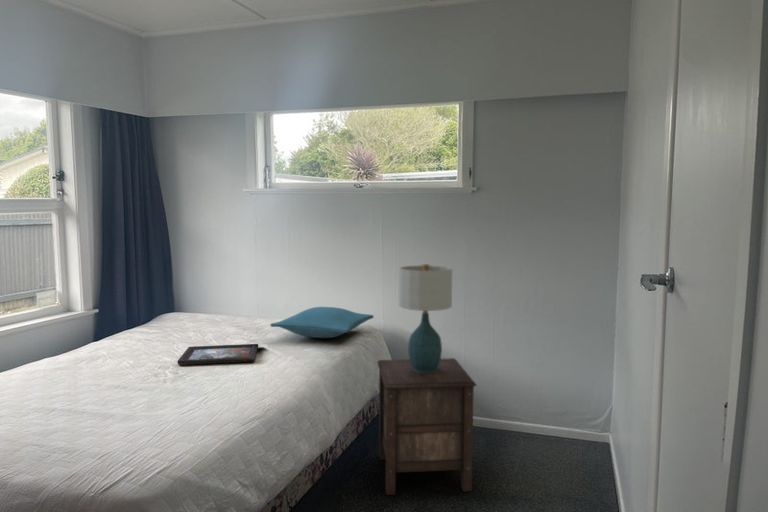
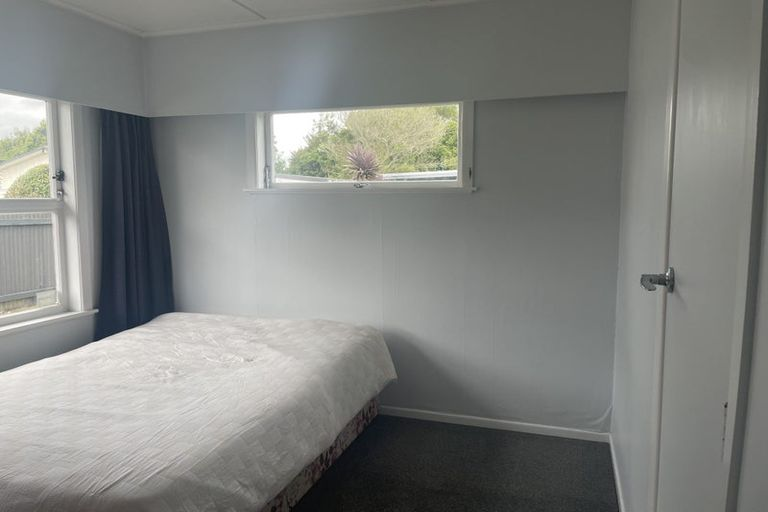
- pillow (324, 321)
- nightstand (422, 421)
- decorative tray (220, 353)
- table lamp (425, 317)
